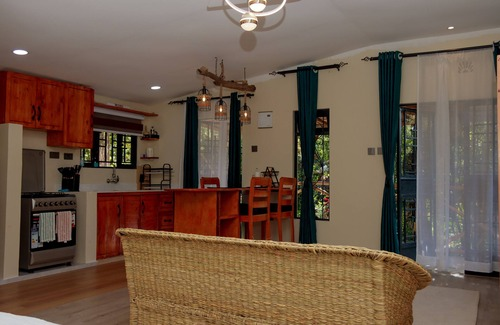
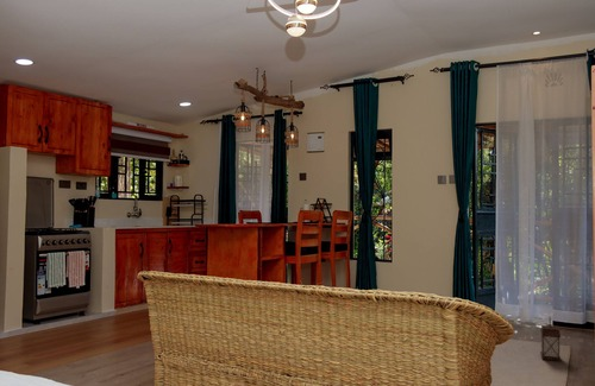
+ lantern (550, 337)
